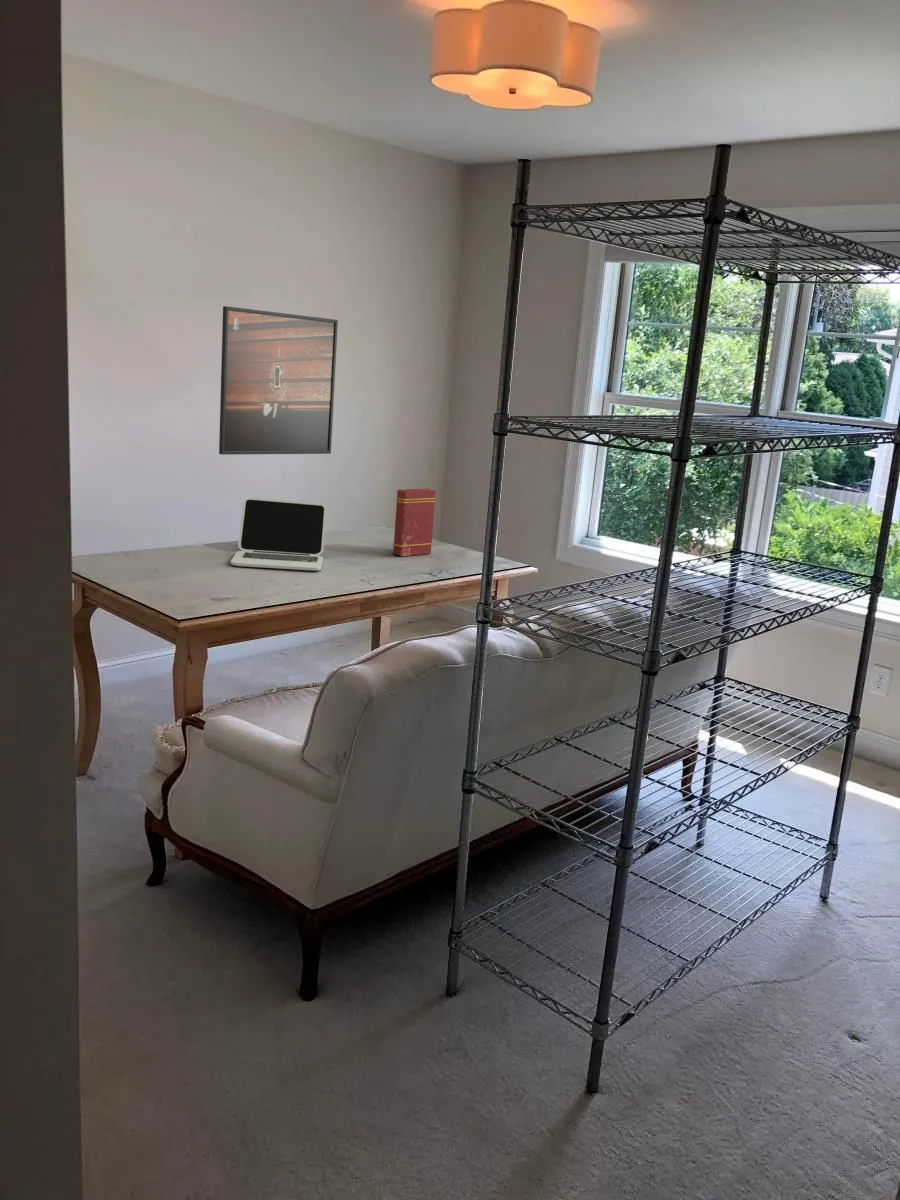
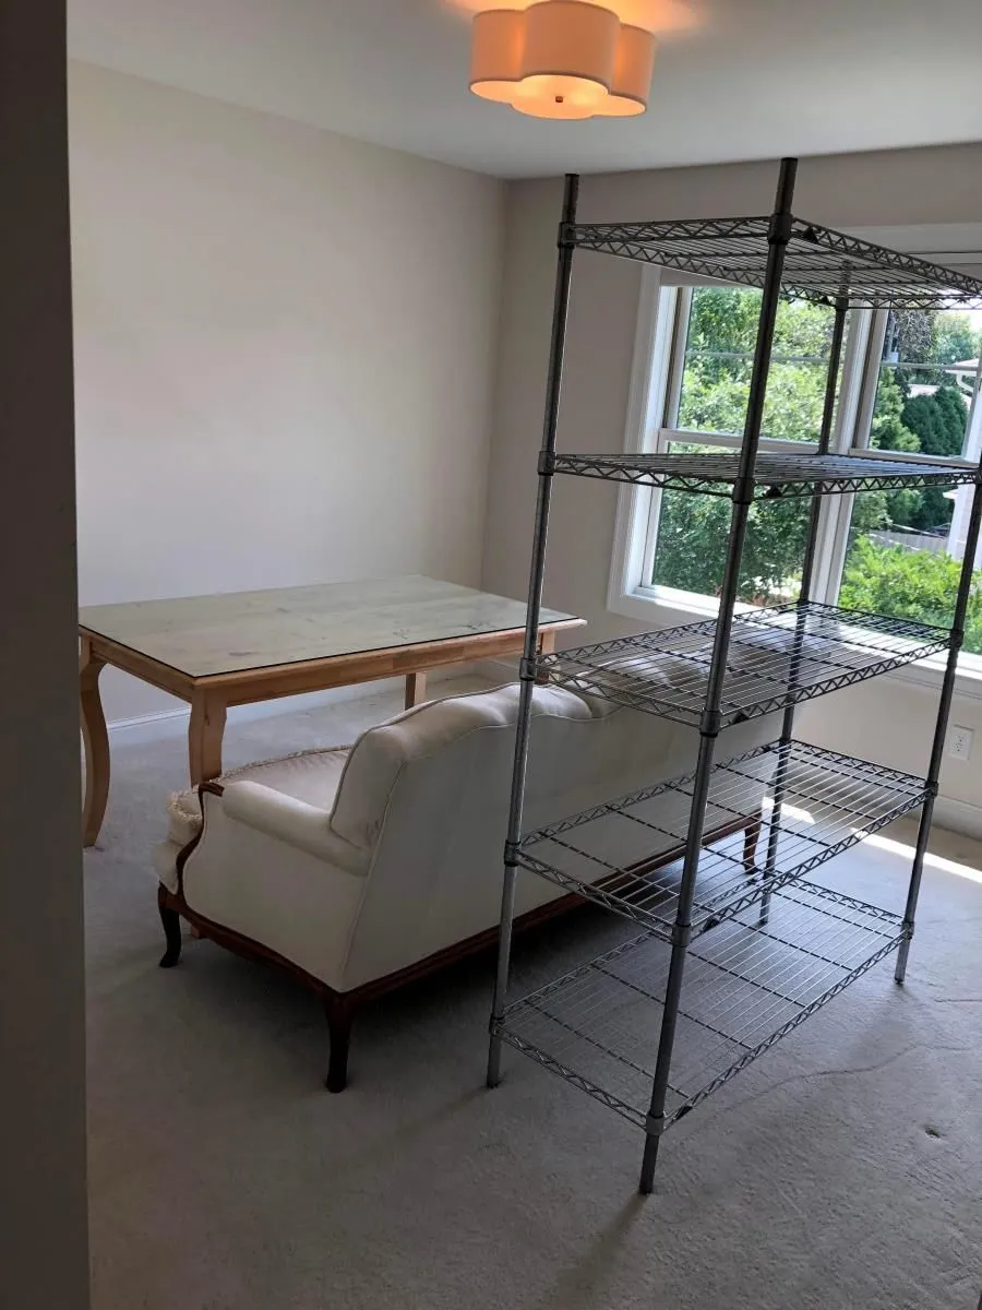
- book (413, 522)
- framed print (280, 384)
- laptop (280, 533)
